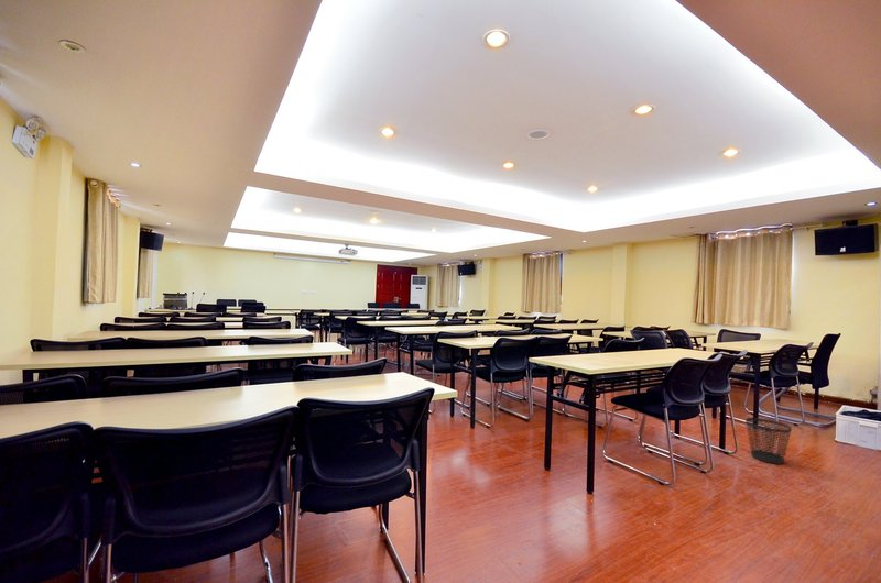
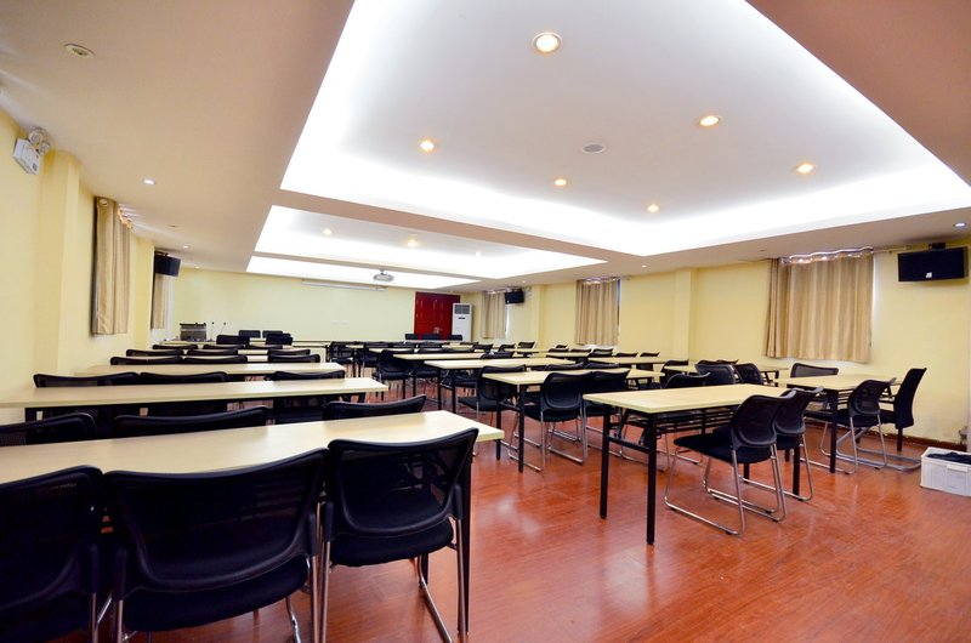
- wastebasket (766, 441)
